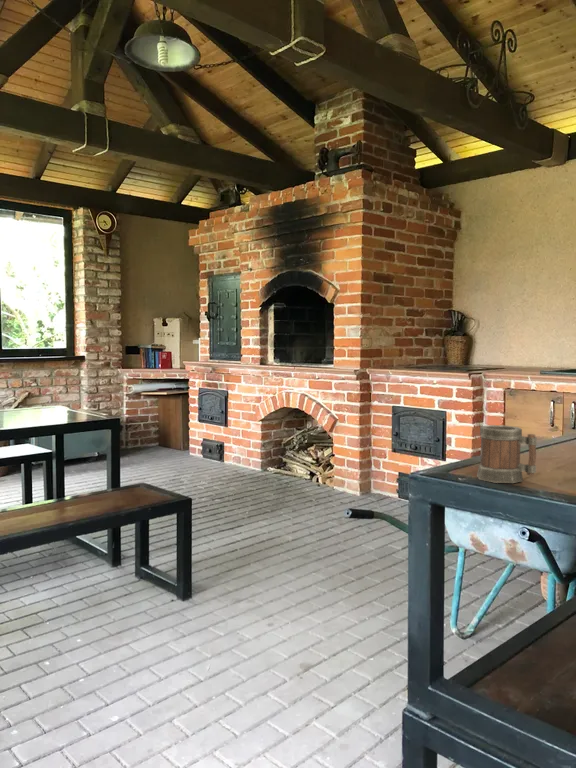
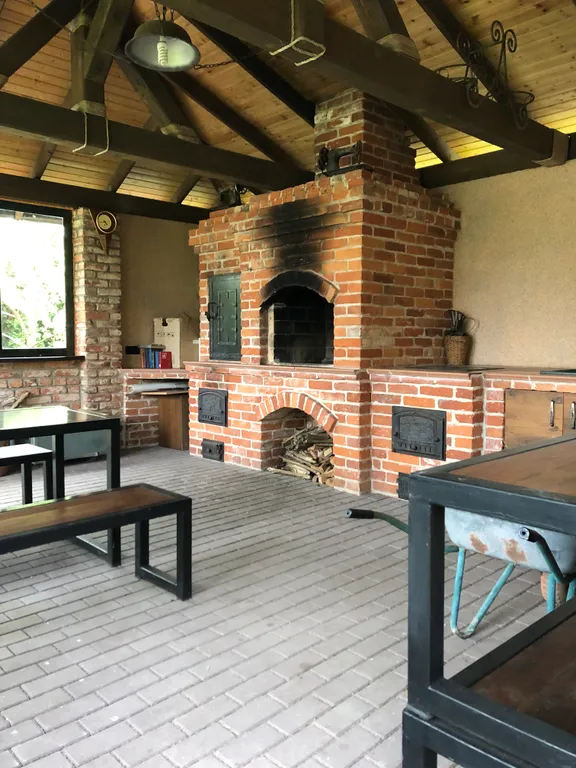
- mug (506, 453)
